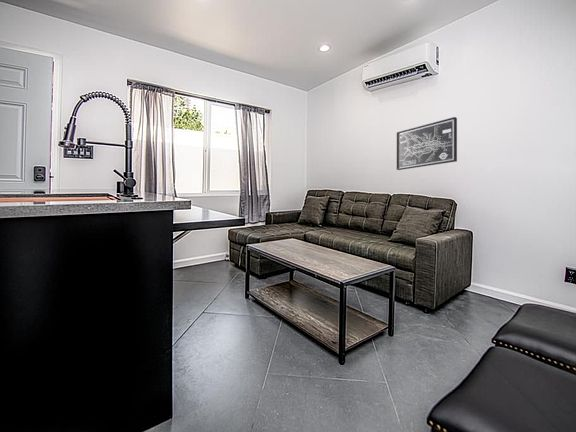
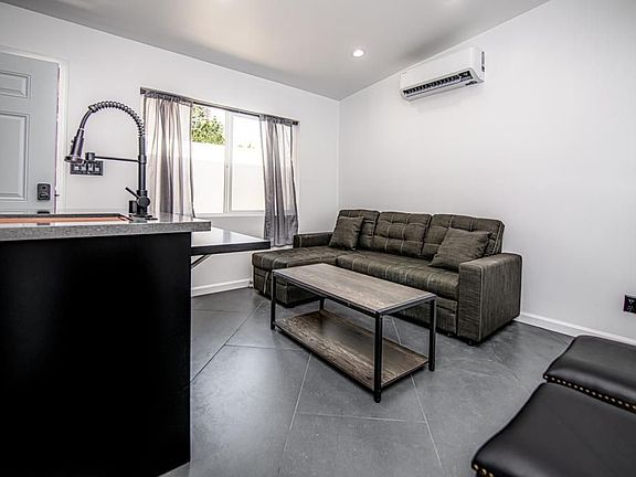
- wall art (424, 145)
